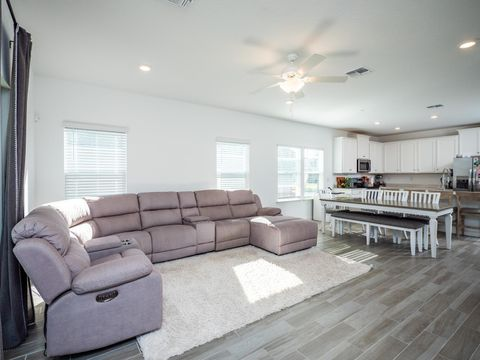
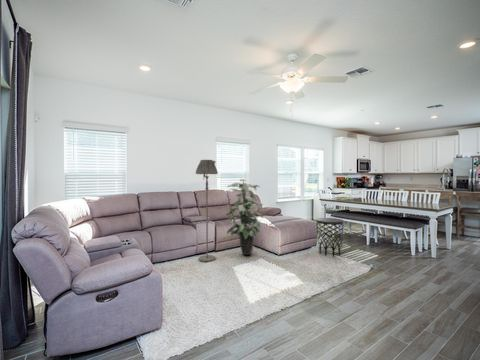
+ side table (329, 236)
+ indoor plant (243, 216)
+ floor lamp (206, 209)
